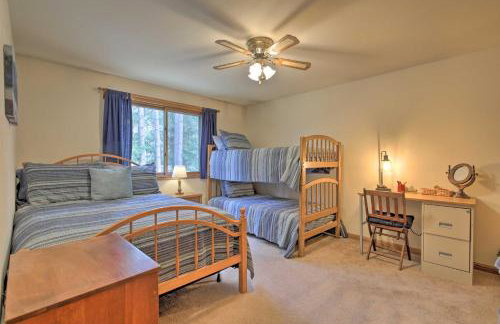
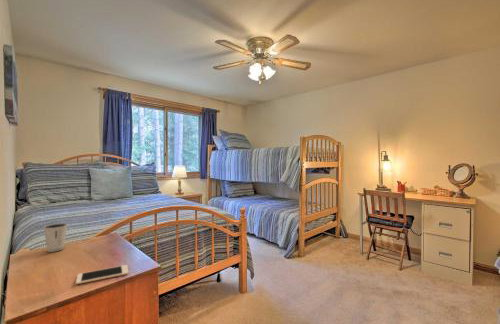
+ dixie cup (55, 237)
+ cell phone (103, 273)
